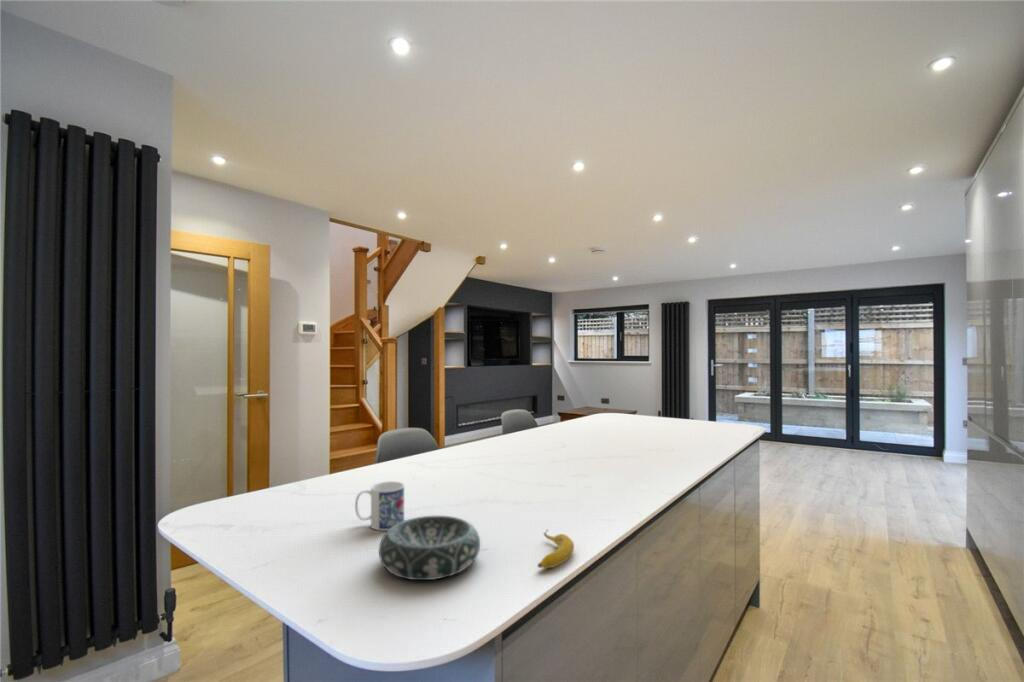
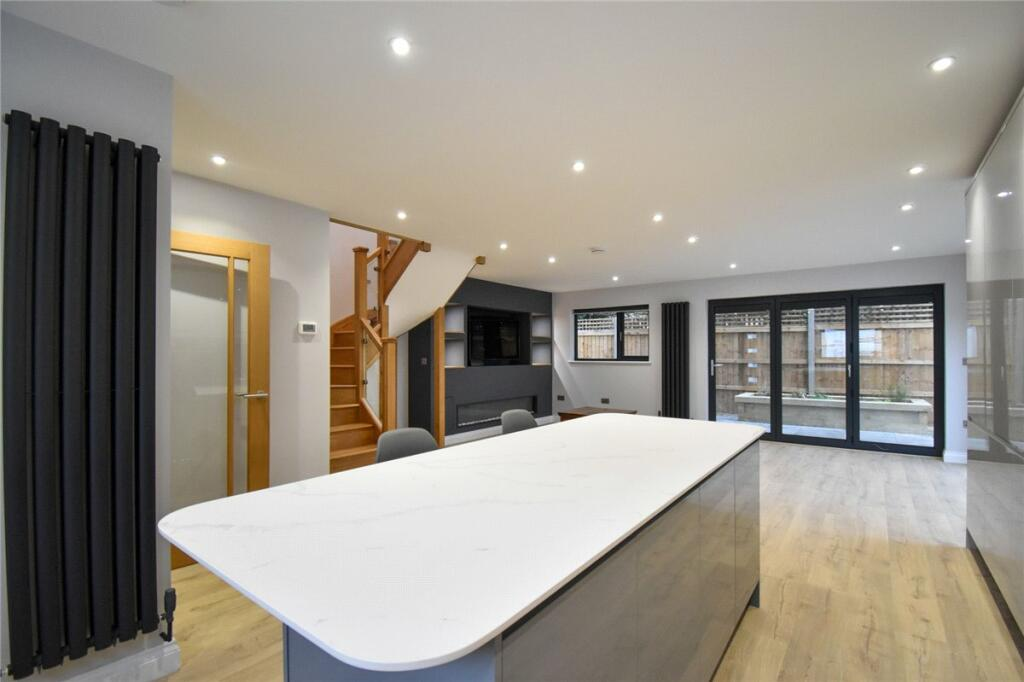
- banana (554, 551)
- decorative bowl (430, 545)
- mug (379, 505)
